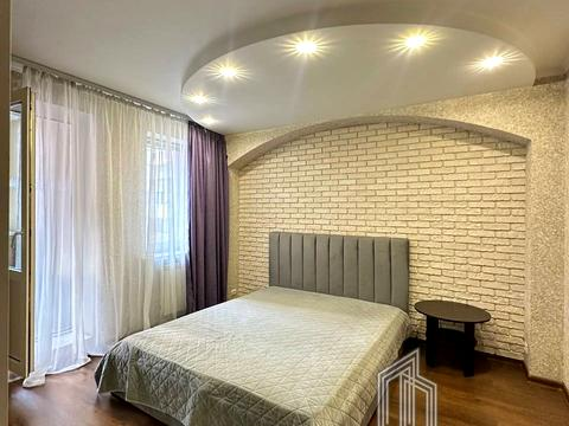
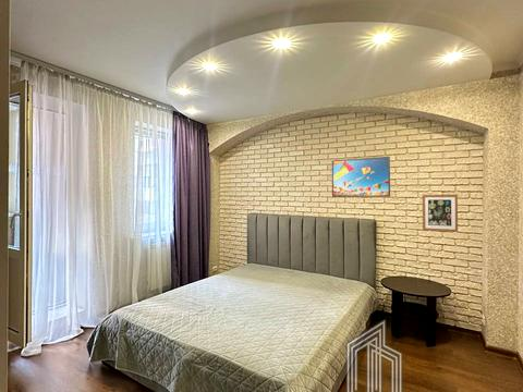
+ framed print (360, 177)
+ wall art (439, 212)
